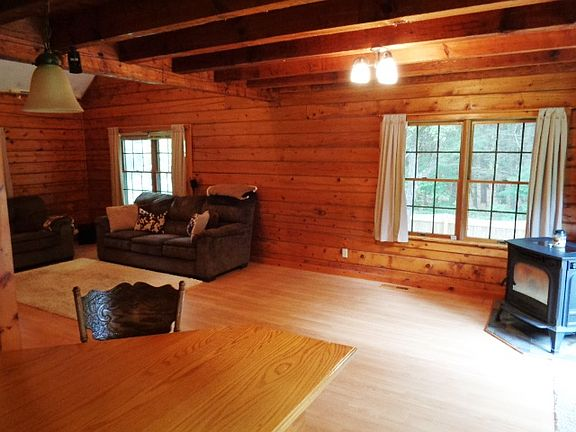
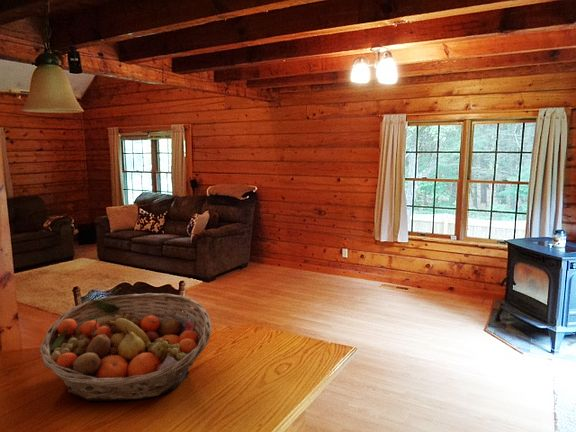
+ fruit basket (130, 343)
